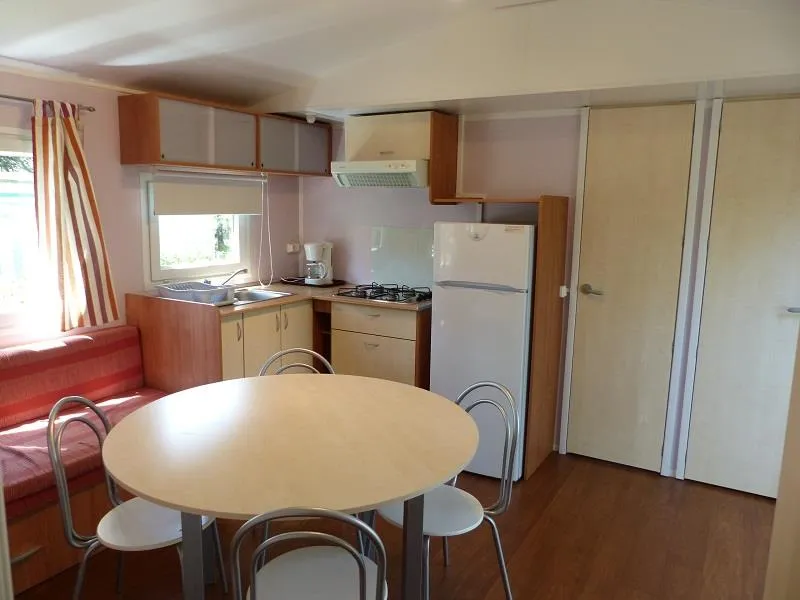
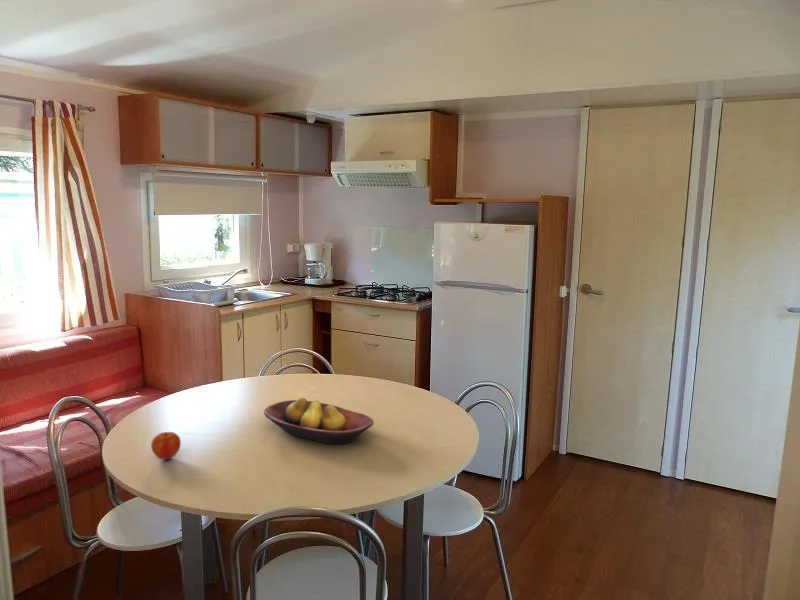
+ fruit bowl (317, 417)
+ apple (166, 445)
